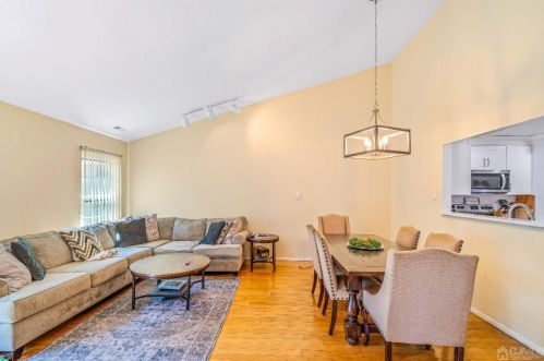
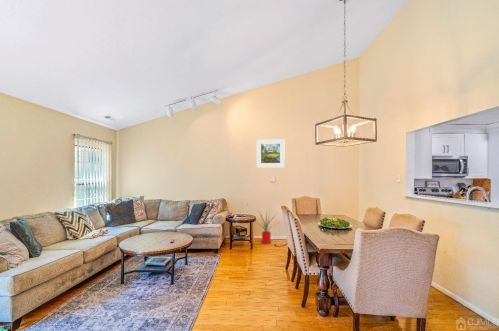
+ house plant (266, 225)
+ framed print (270, 153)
